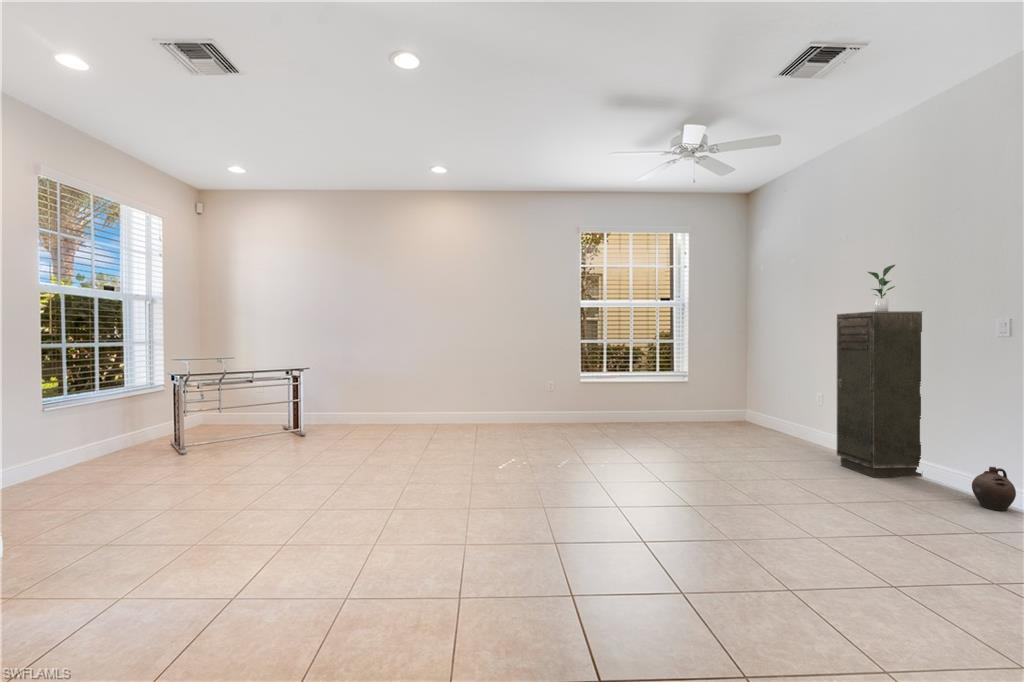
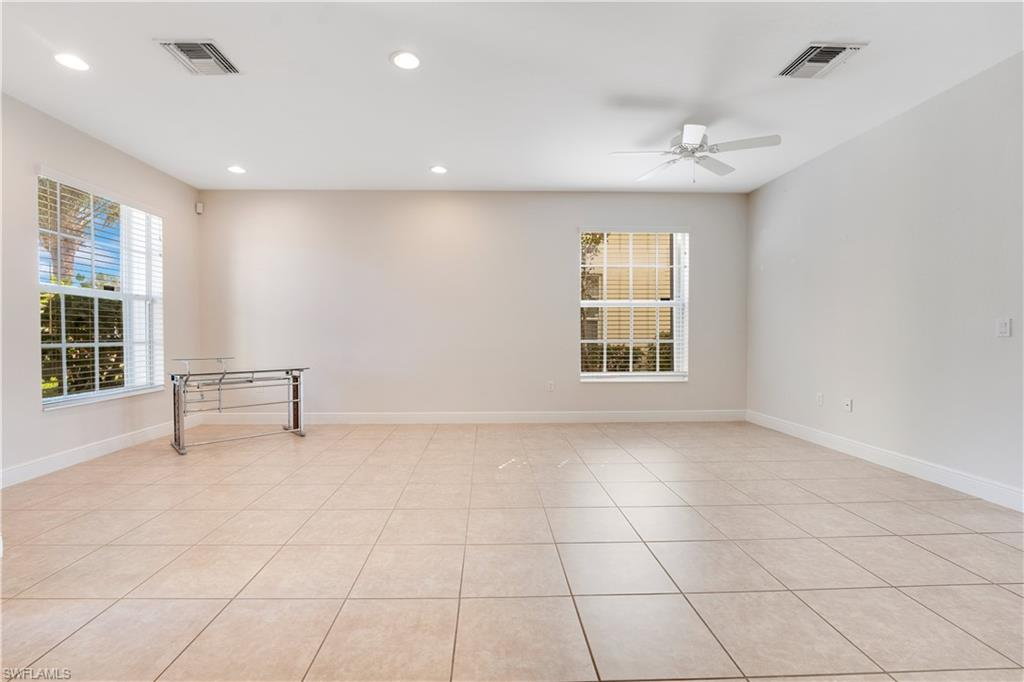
- storage cabinet (877, 392)
- potted plant (881, 289)
- ceramic jug (993, 487)
